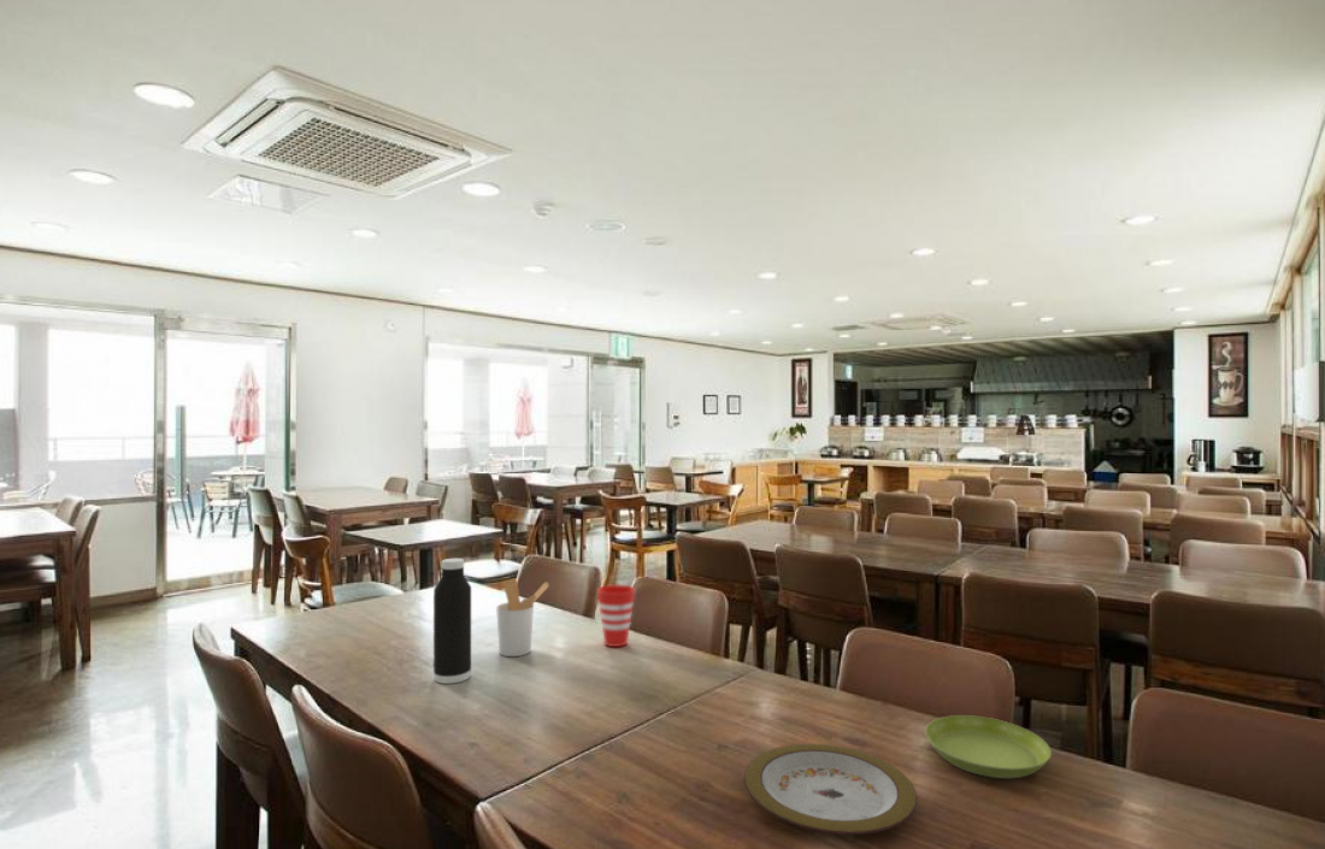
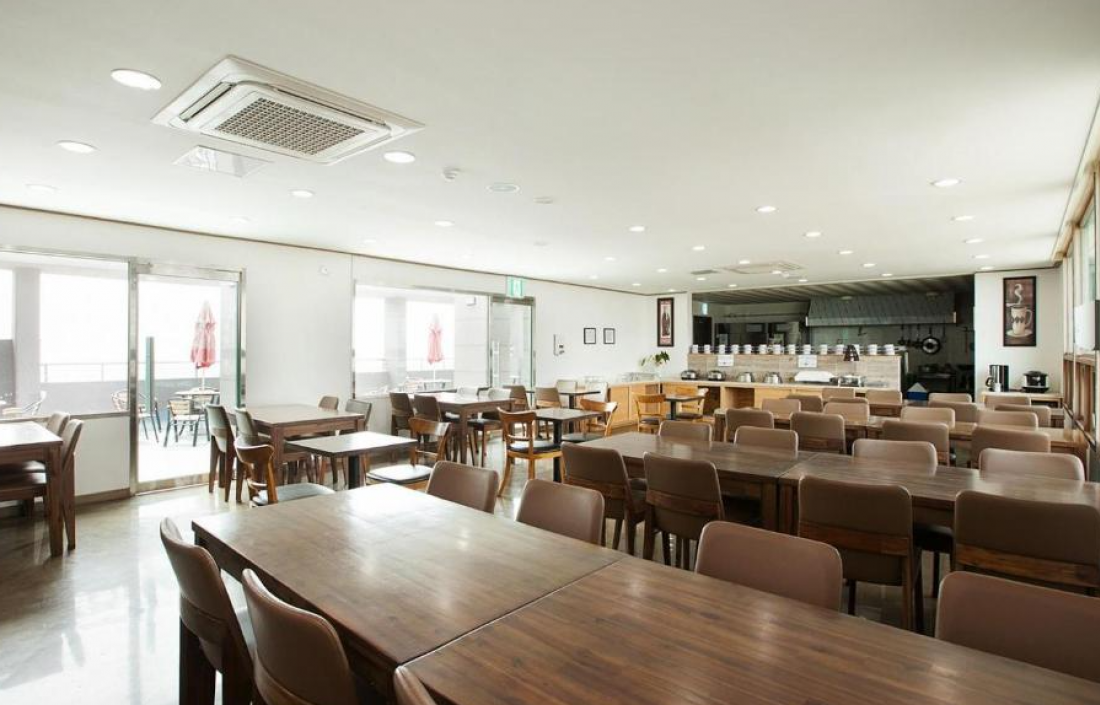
- utensil holder (524, 615)
- plate (828, 789)
- cup (616, 615)
- saucer (985, 748)
- water bottle (452, 618)
